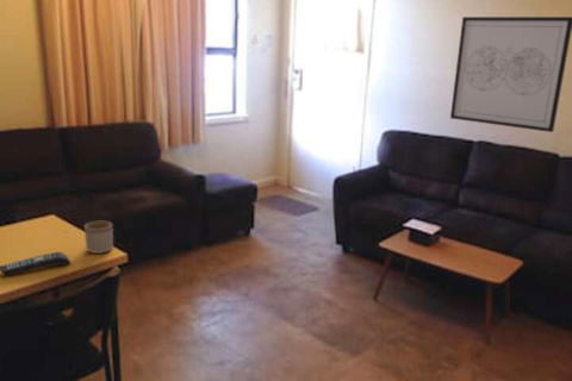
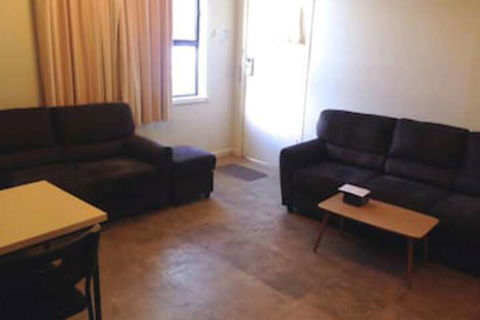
- wall art (506, 71)
- mug (97, 236)
- remote control (36, 263)
